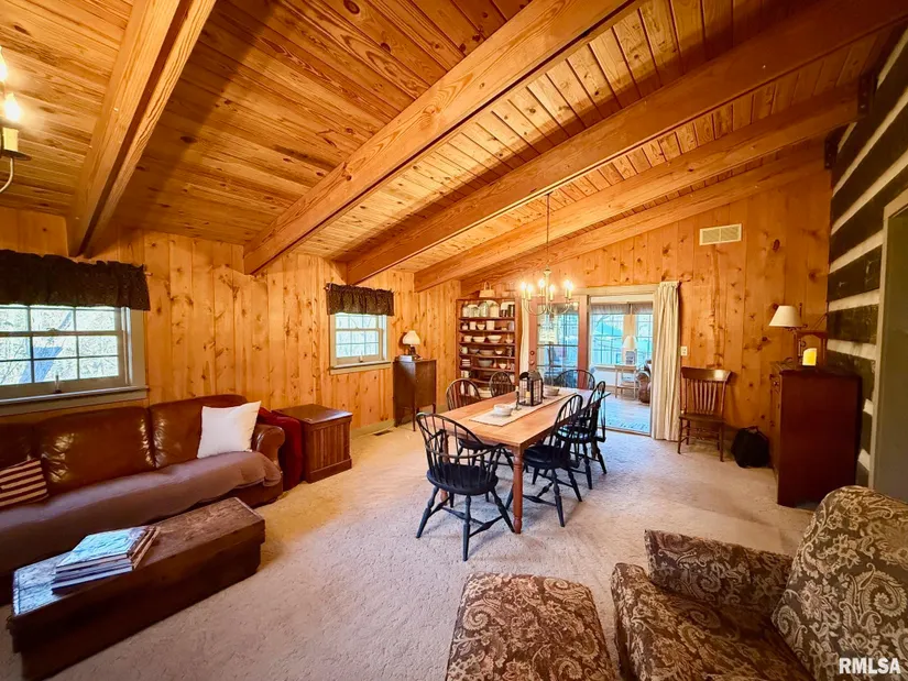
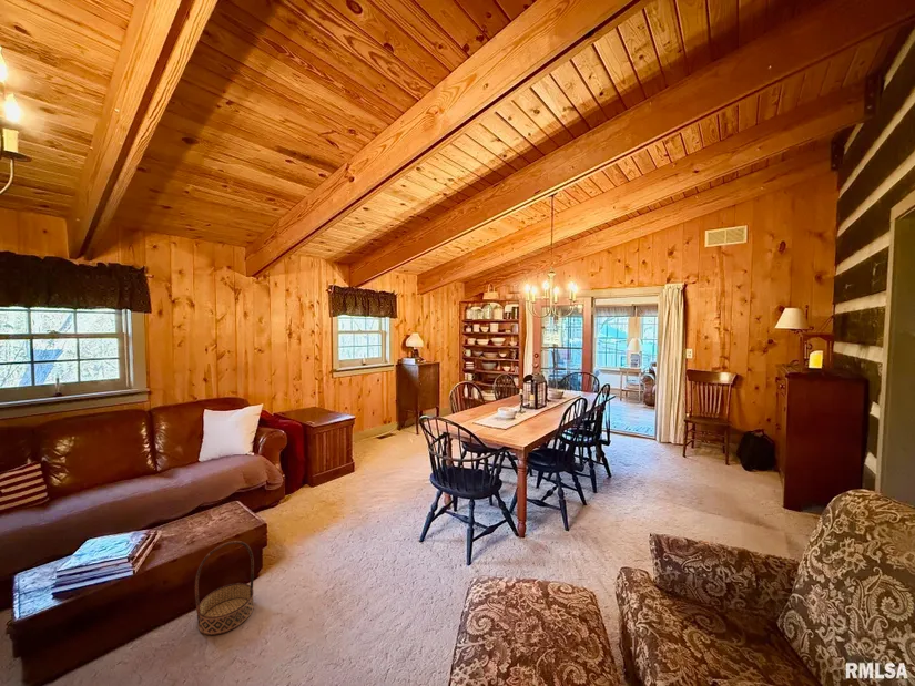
+ basket (225, 585)
